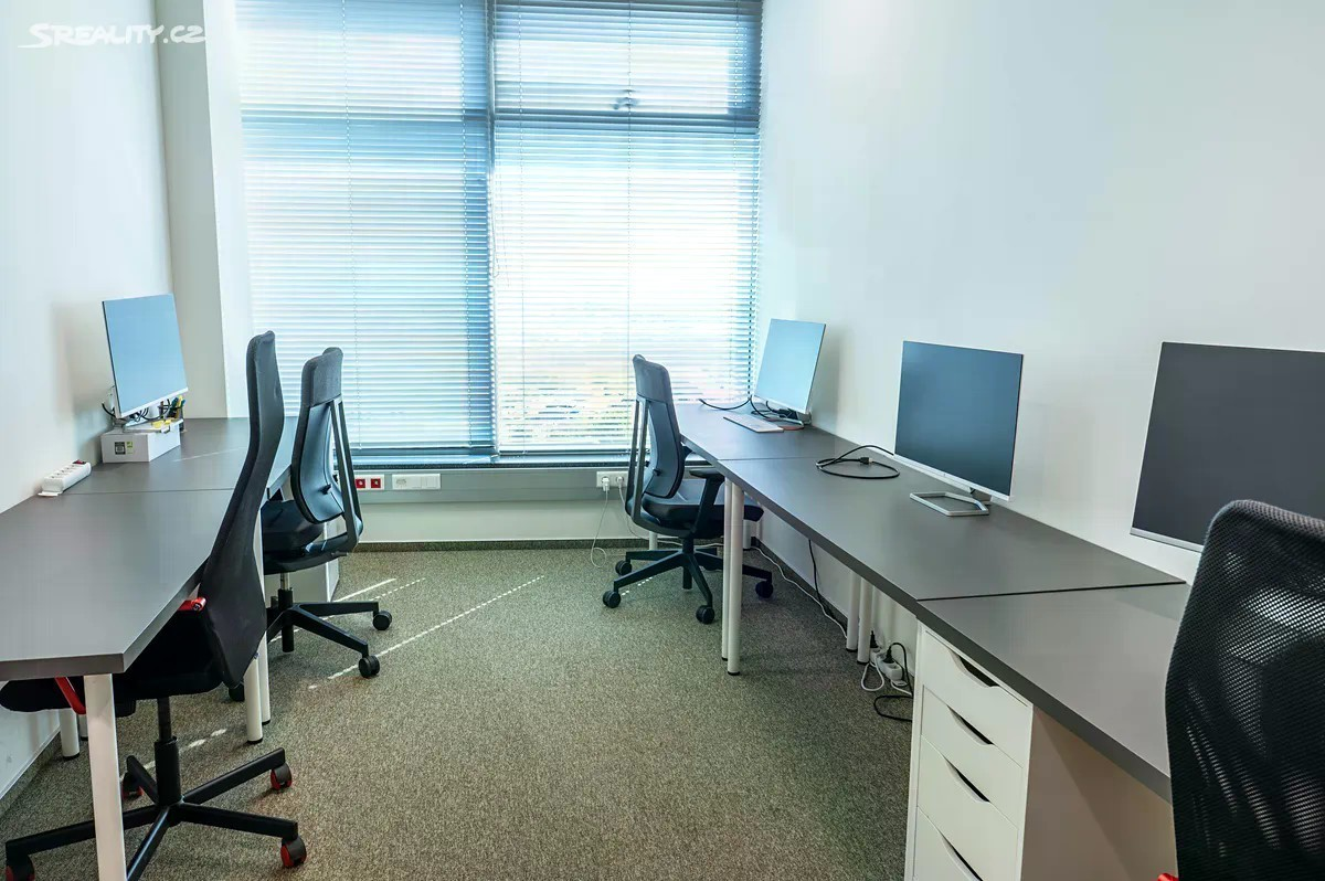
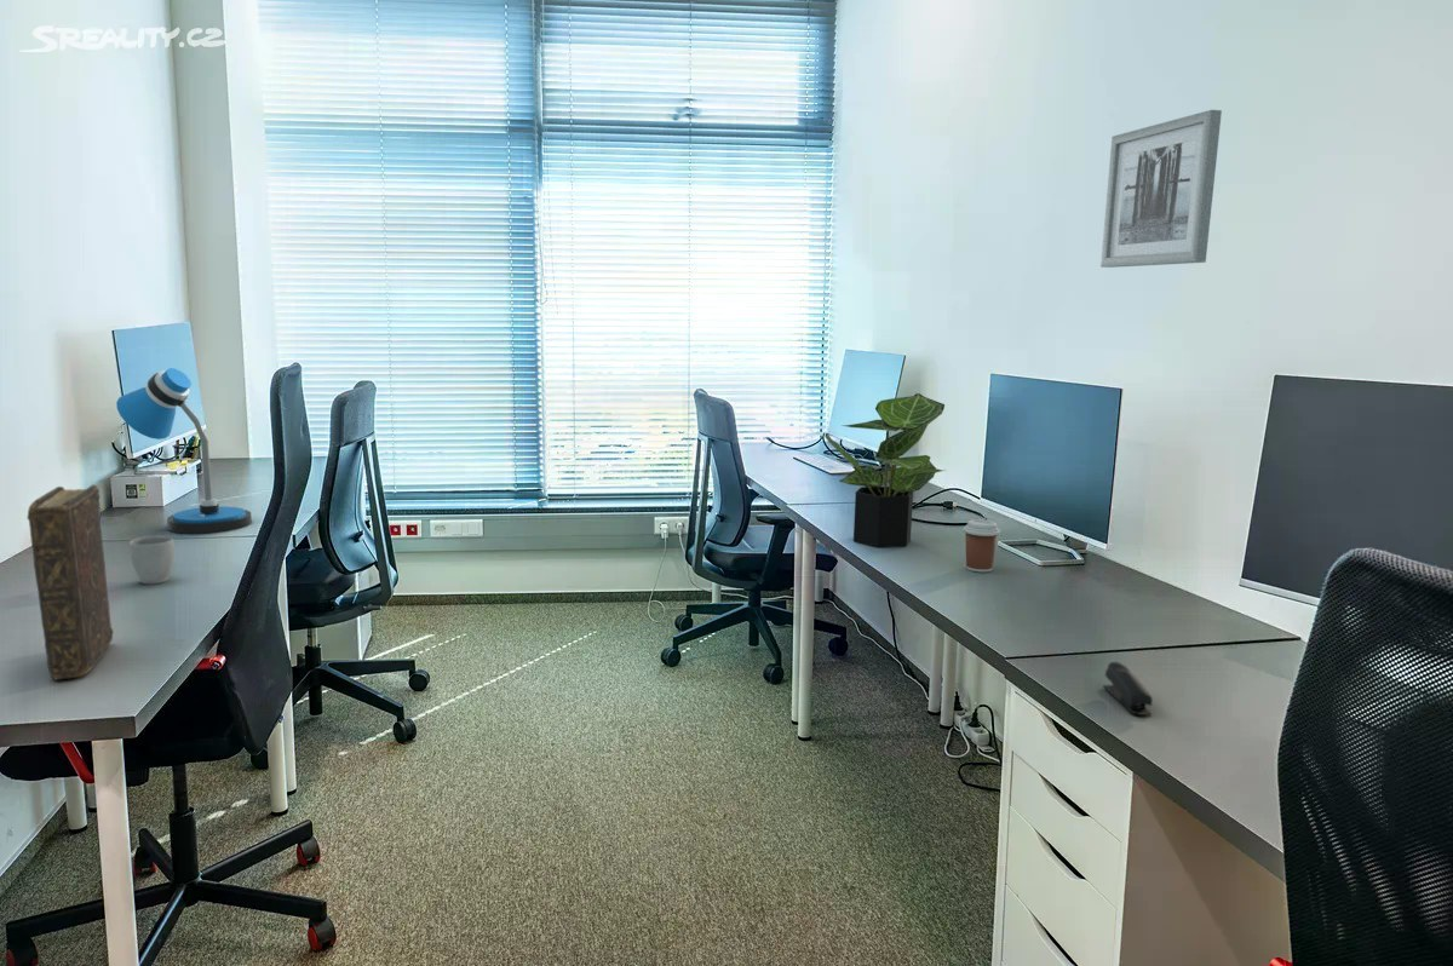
+ book (71, 577)
+ stapler (1127, 686)
+ wall art (1155, 195)
+ mug (154, 558)
+ potted plant (897, 470)
+ desk lamp (201, 448)
+ coffee cup (980, 545)
